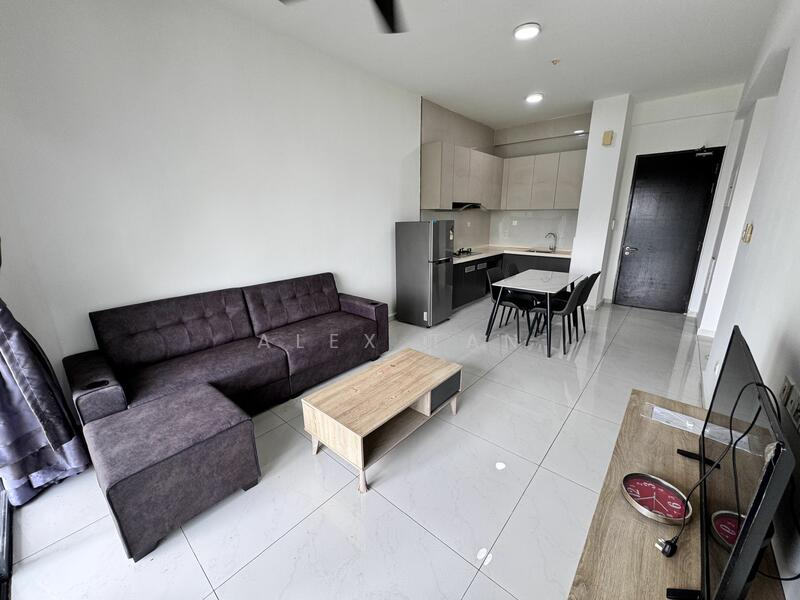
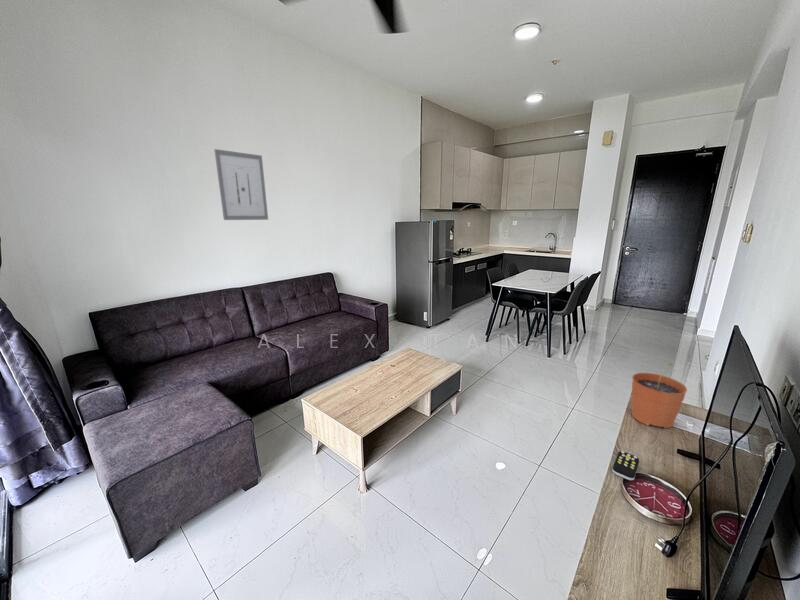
+ remote control (625, 464)
+ plant pot (656, 391)
+ wall art (243, 187)
